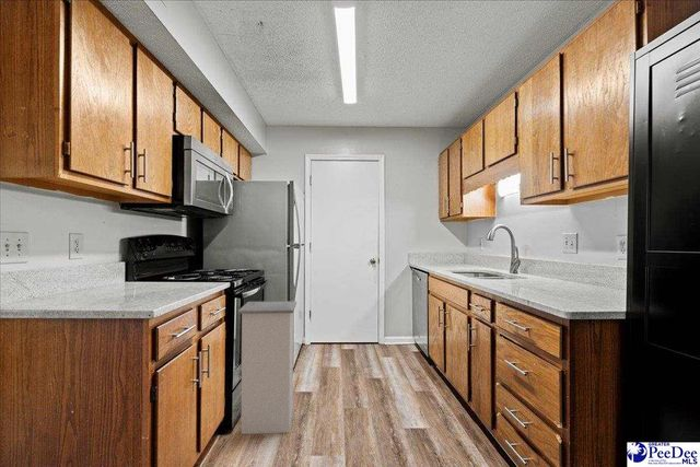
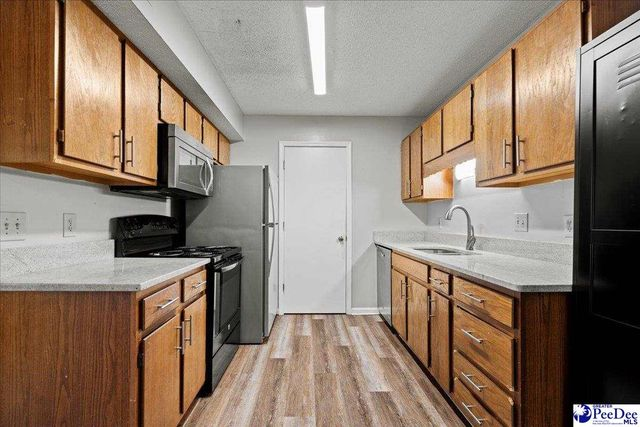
- trash can (268, 362)
